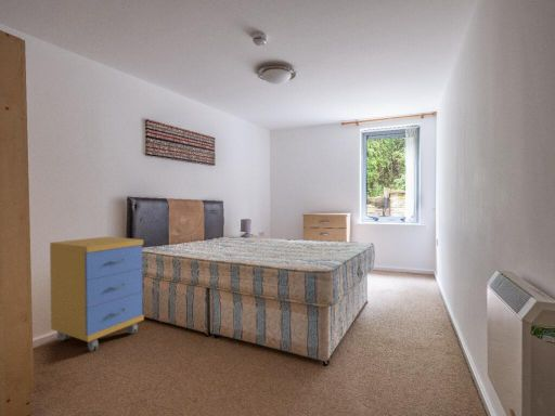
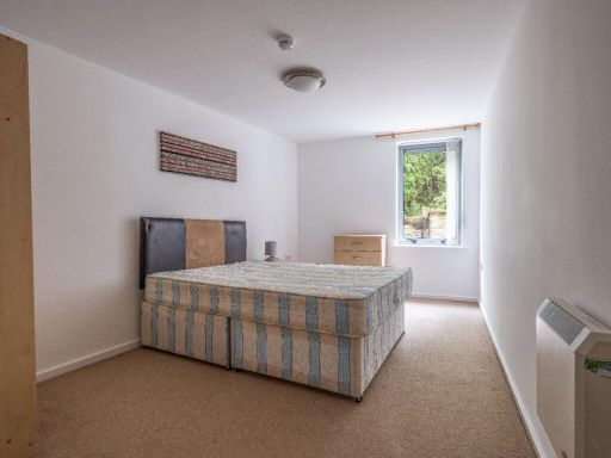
- storage cabinet (99, 288)
